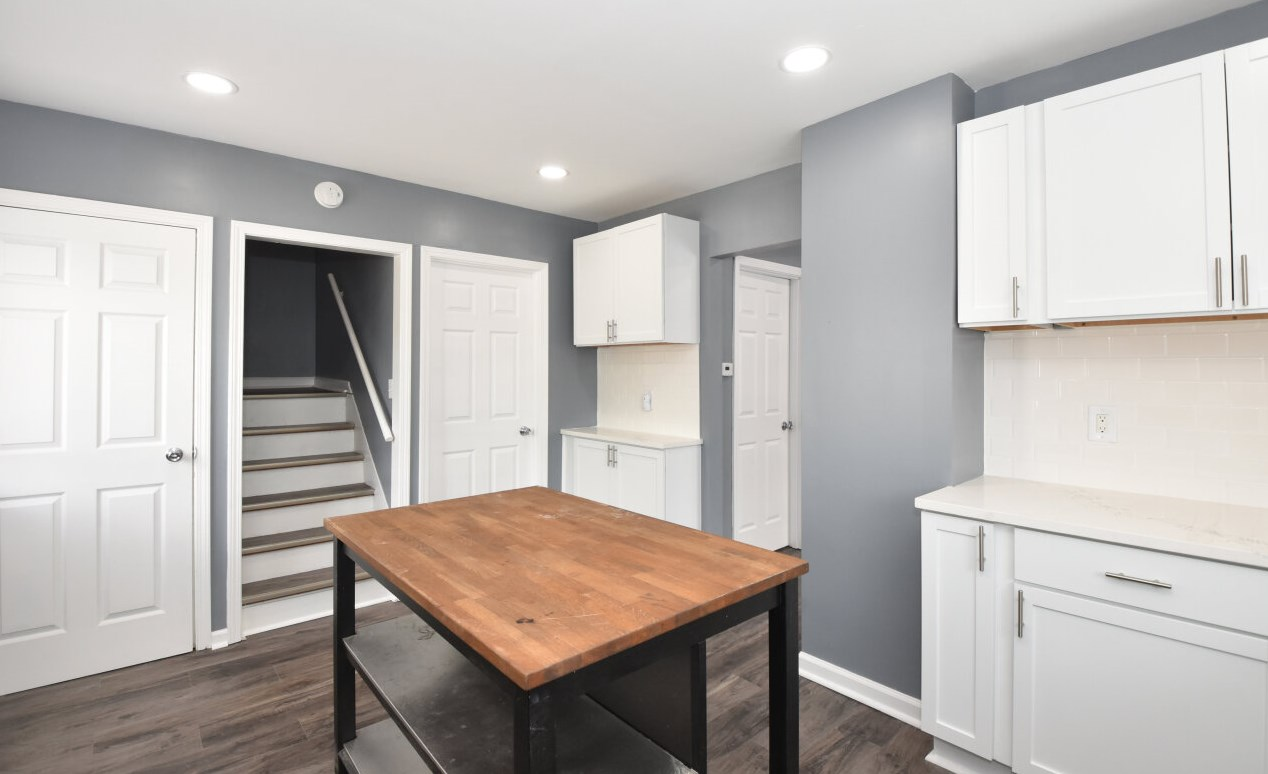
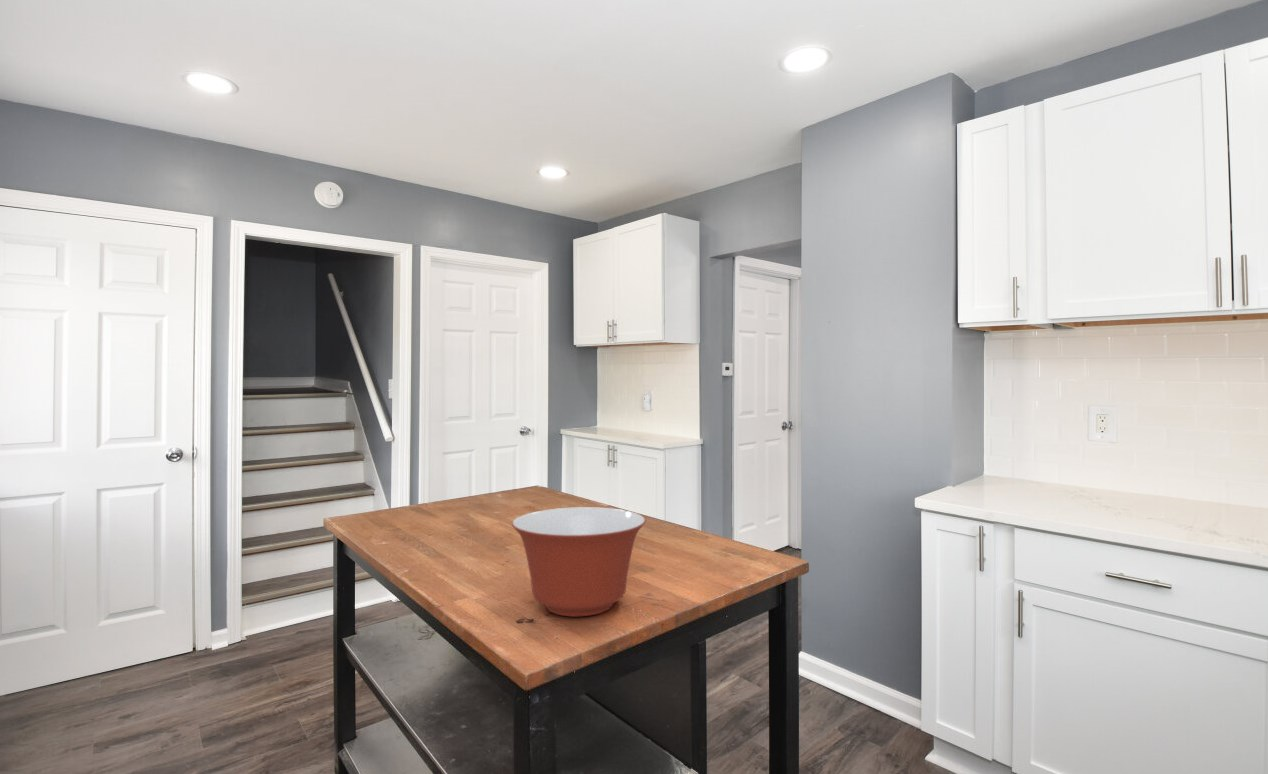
+ mixing bowl (579, 561)
